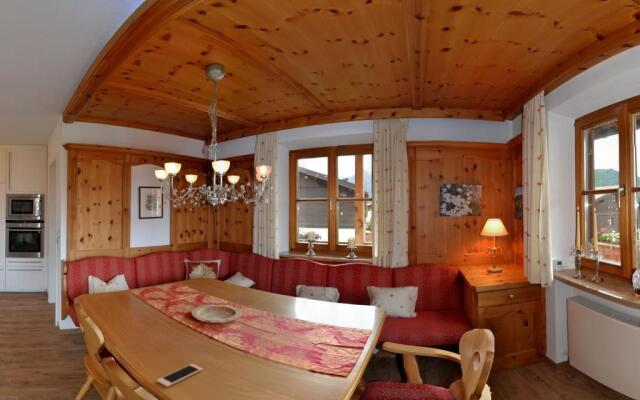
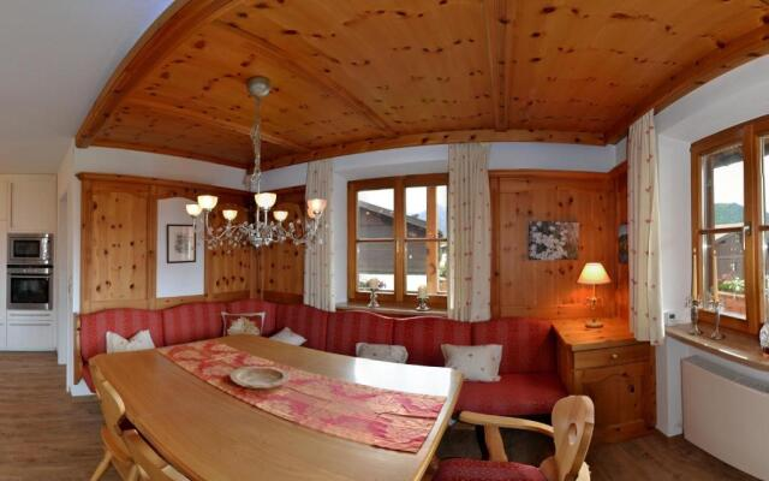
- cell phone (180, 374)
